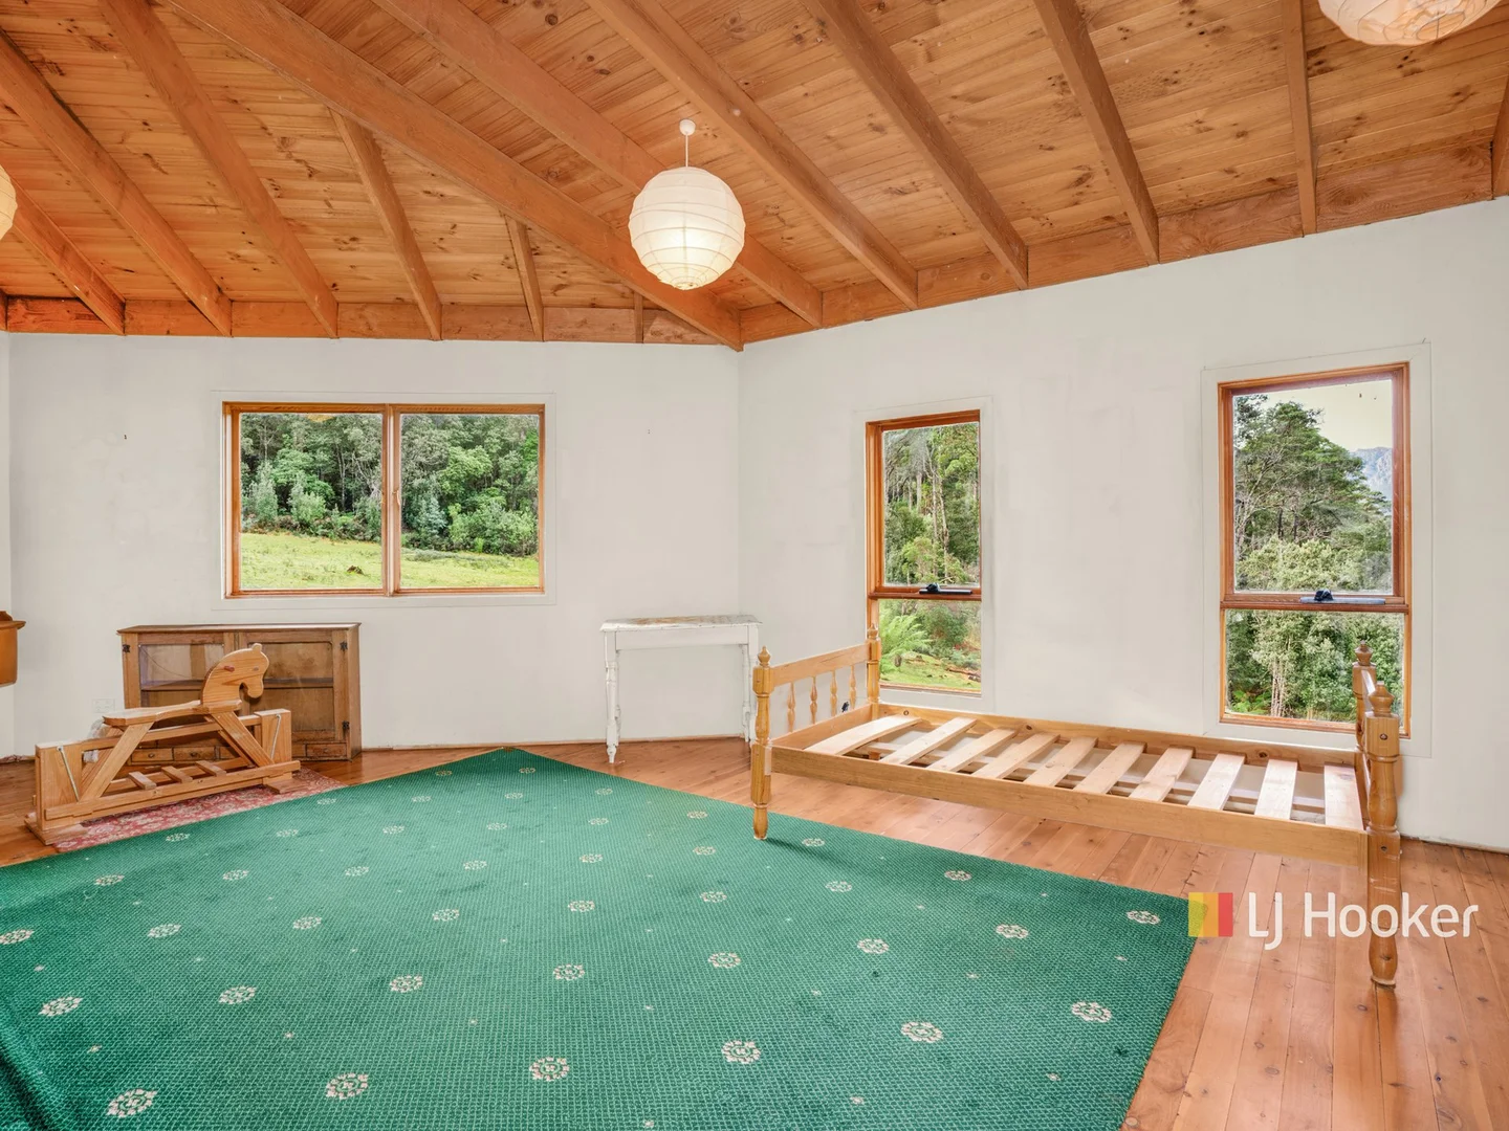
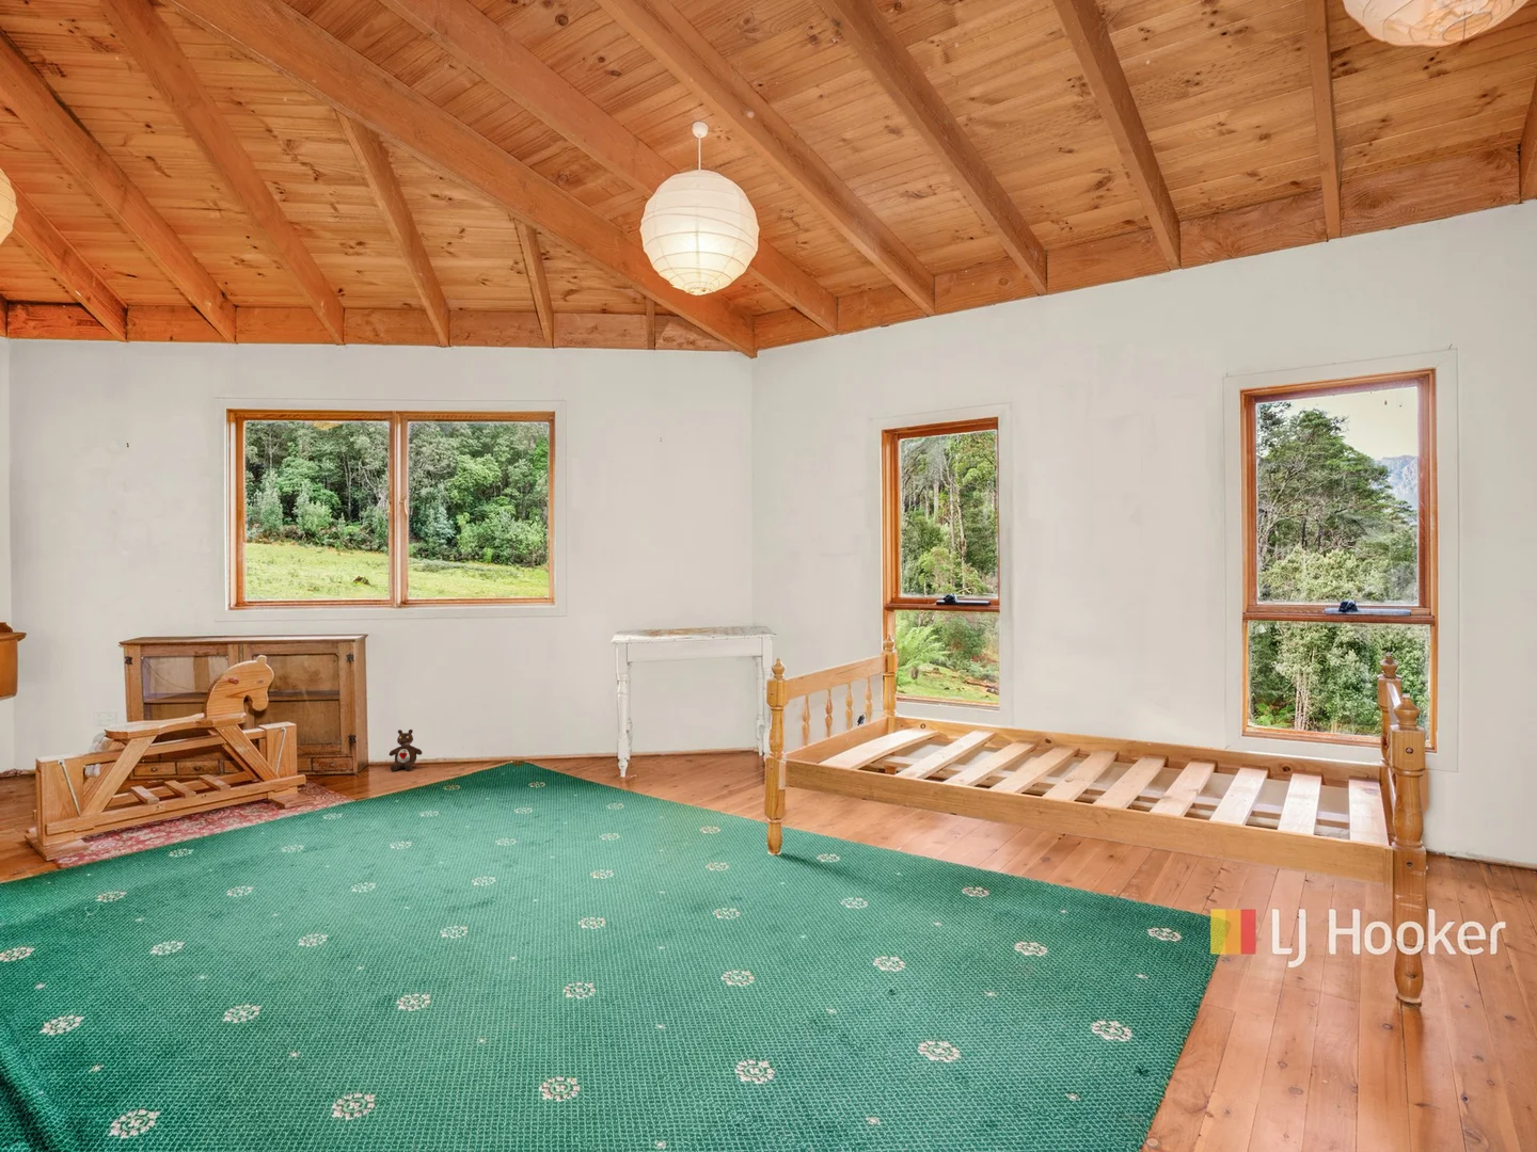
+ teddy bear (403, 749)
